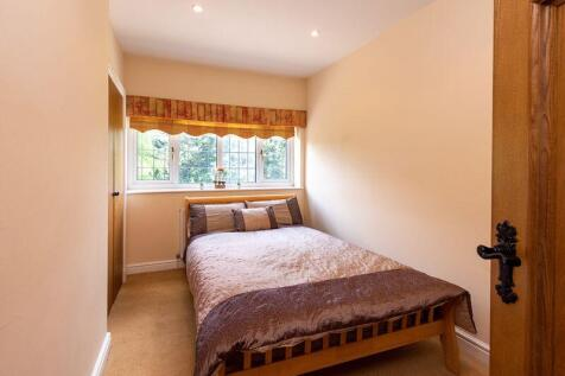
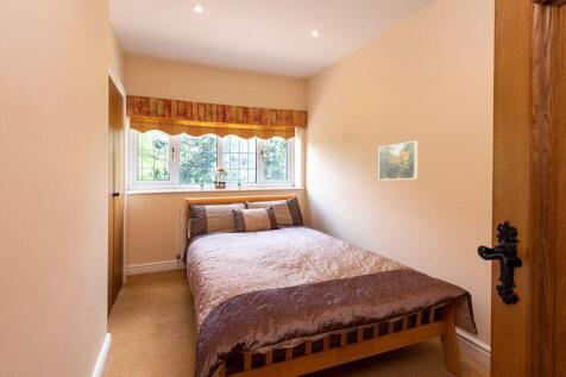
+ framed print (396, 162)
